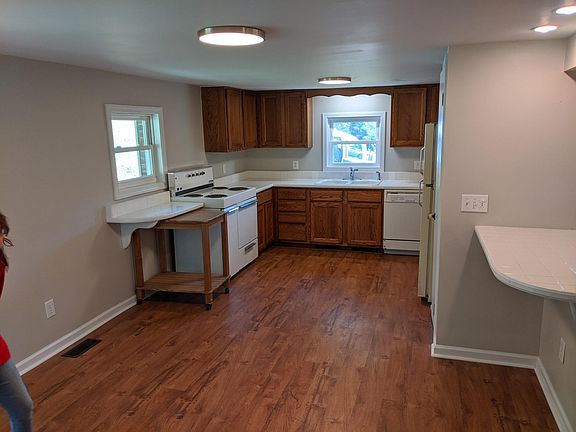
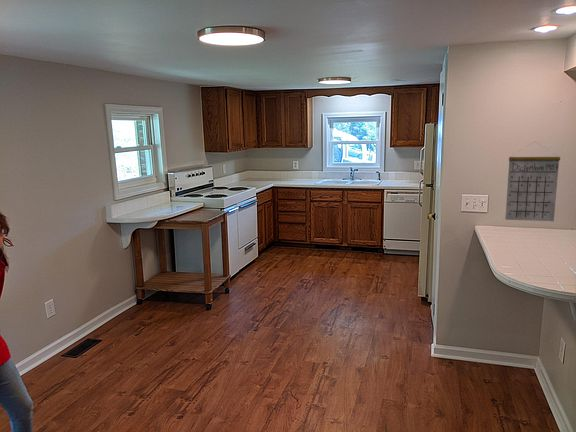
+ calendar (532, 181)
